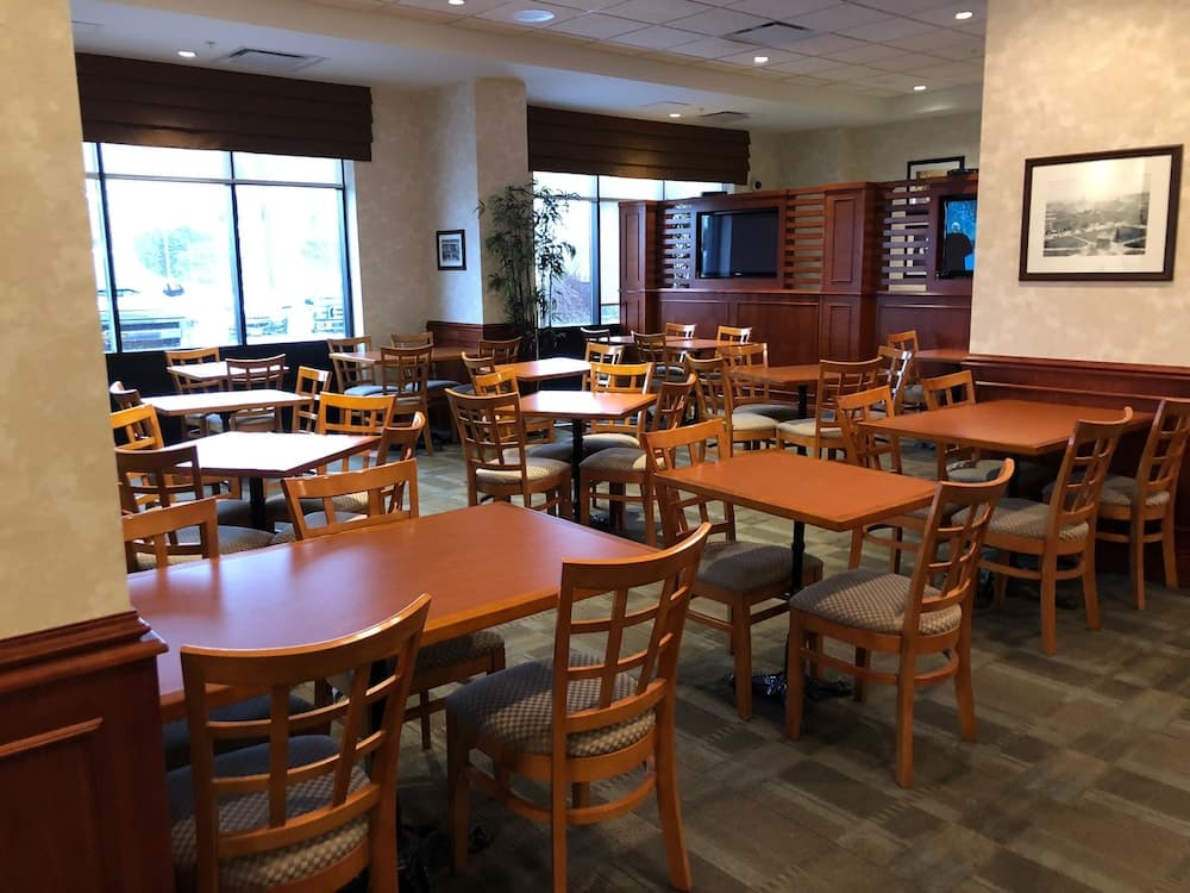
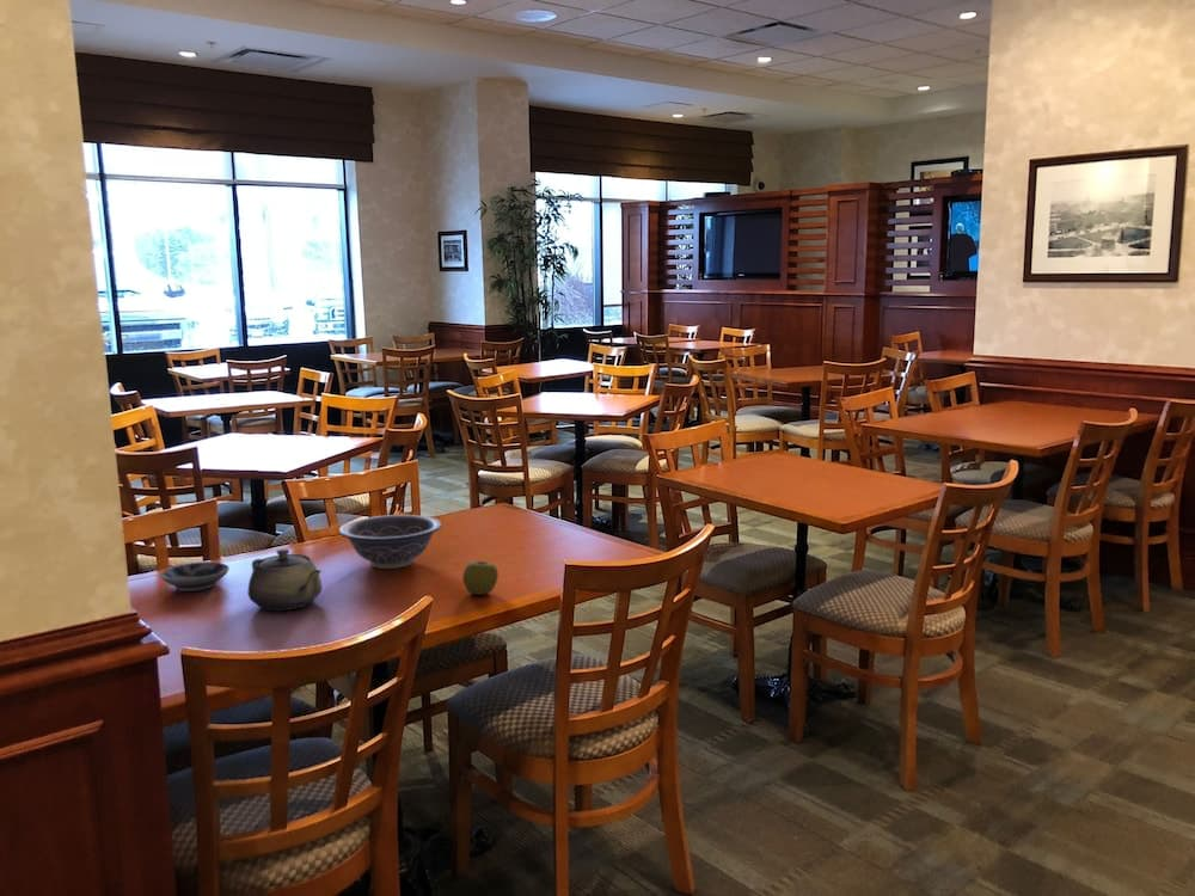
+ decorative bowl (391, 544)
+ teapot (287, 577)
+ apple (480, 577)
+ bowl (195, 577)
